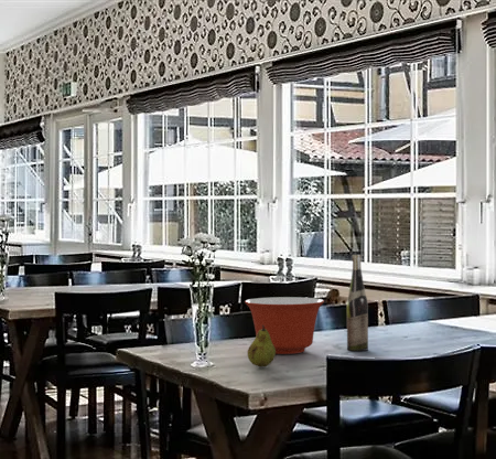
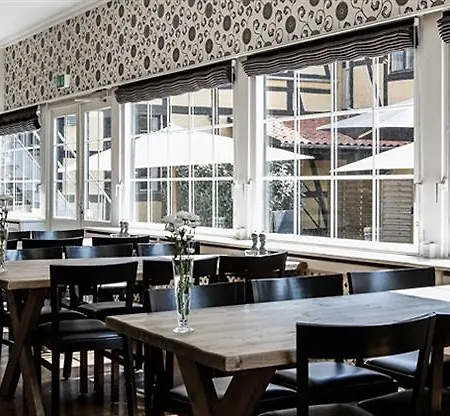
- wine bottle (357, 301)
- mixing bowl (284, 325)
- fruit (261, 345)
